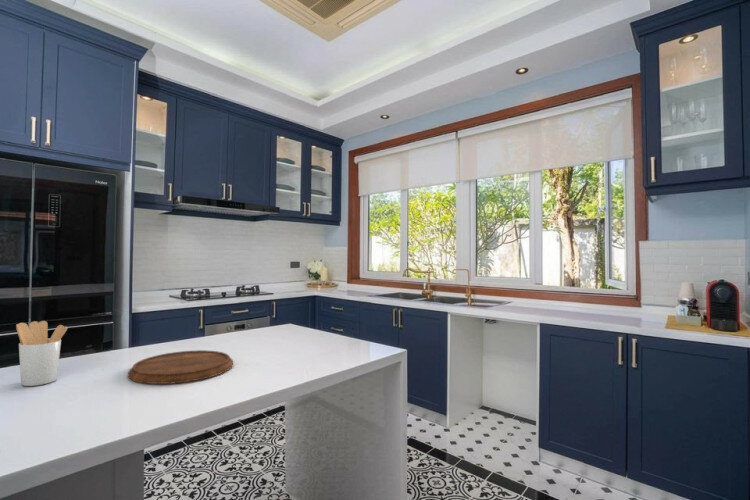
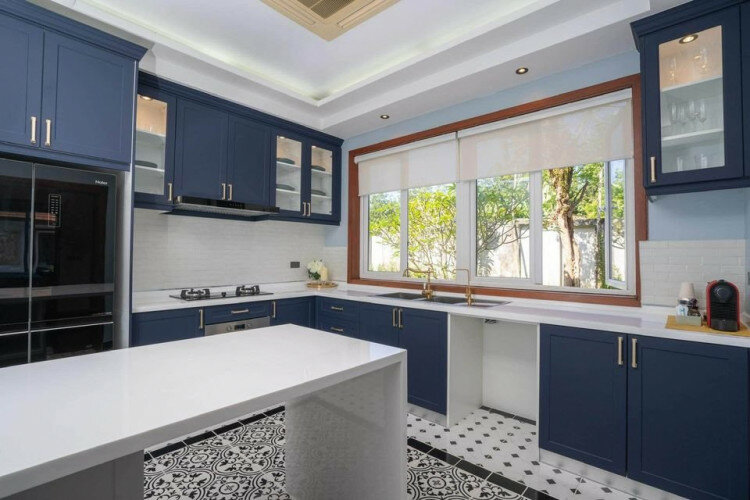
- utensil holder (37, 350)
- cutting board (183, 364)
